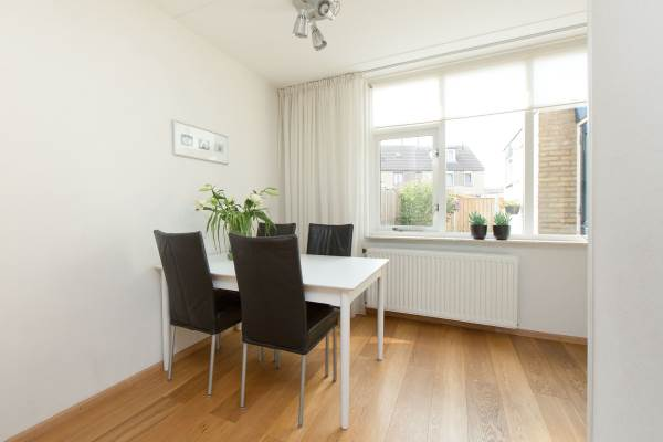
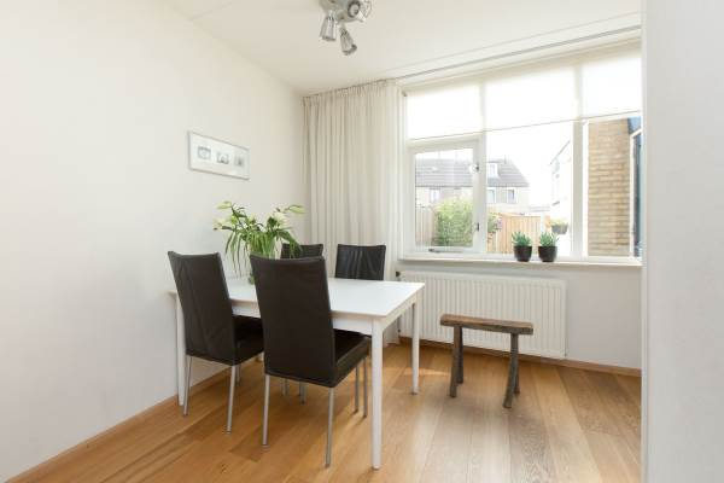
+ stool (462, 356)
